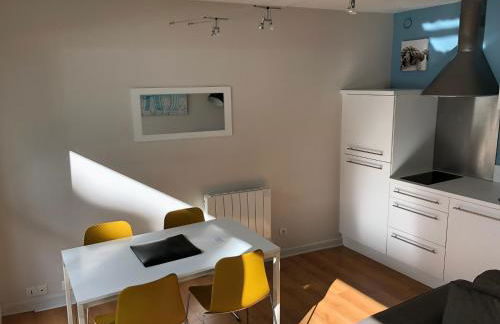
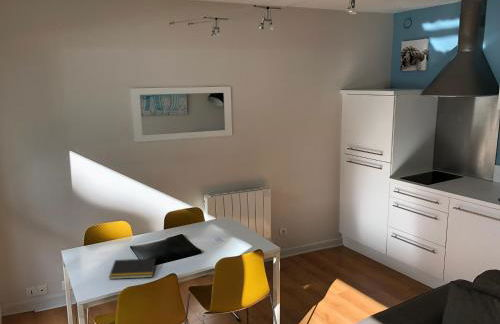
+ notepad (133, 268)
